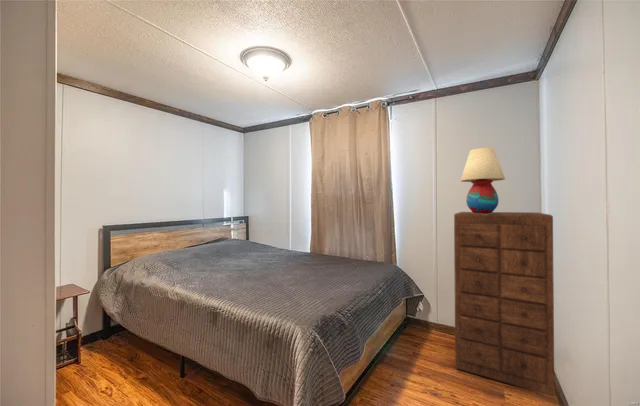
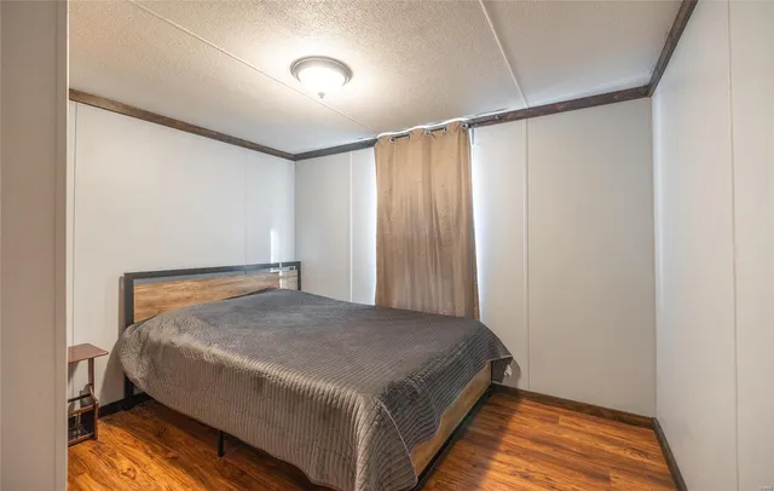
- table lamp (481, 181)
- dresser (498, 287)
